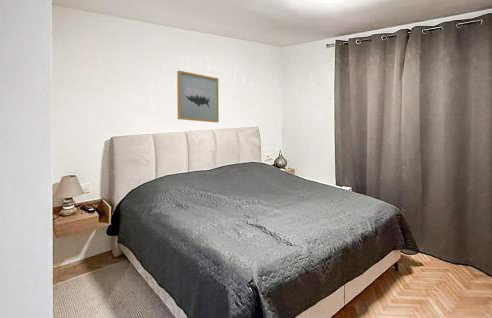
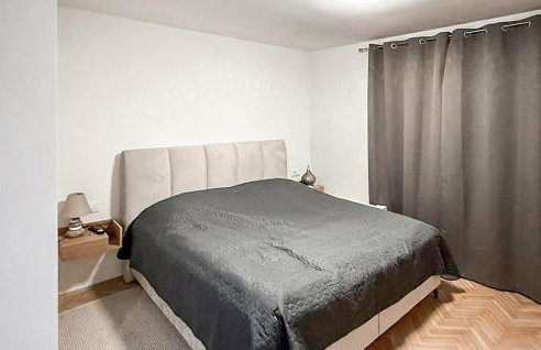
- wall art (198, 97)
